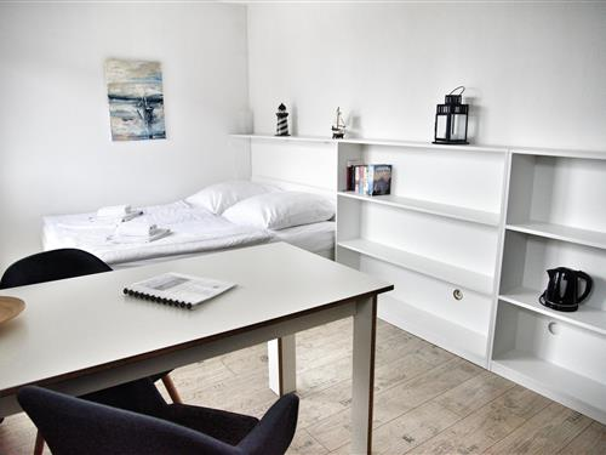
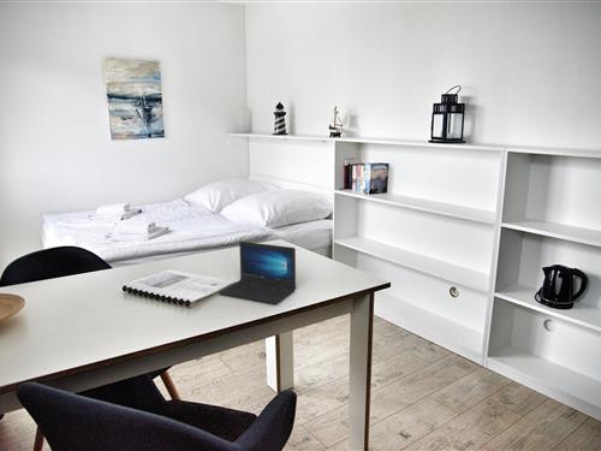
+ laptop (257, 271)
